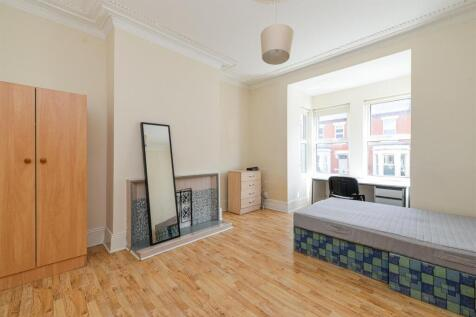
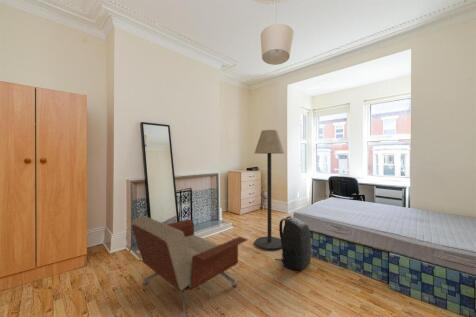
+ armchair (184, 251)
+ floor lamp (269, 187)
+ backpack (292, 238)
